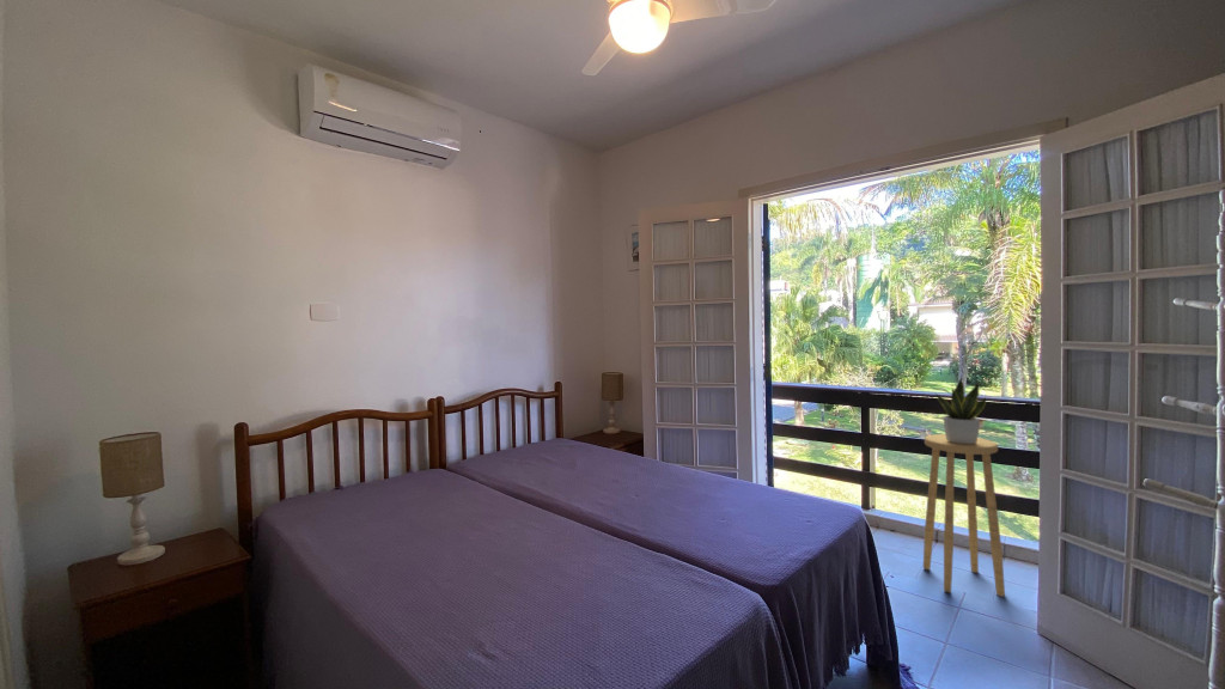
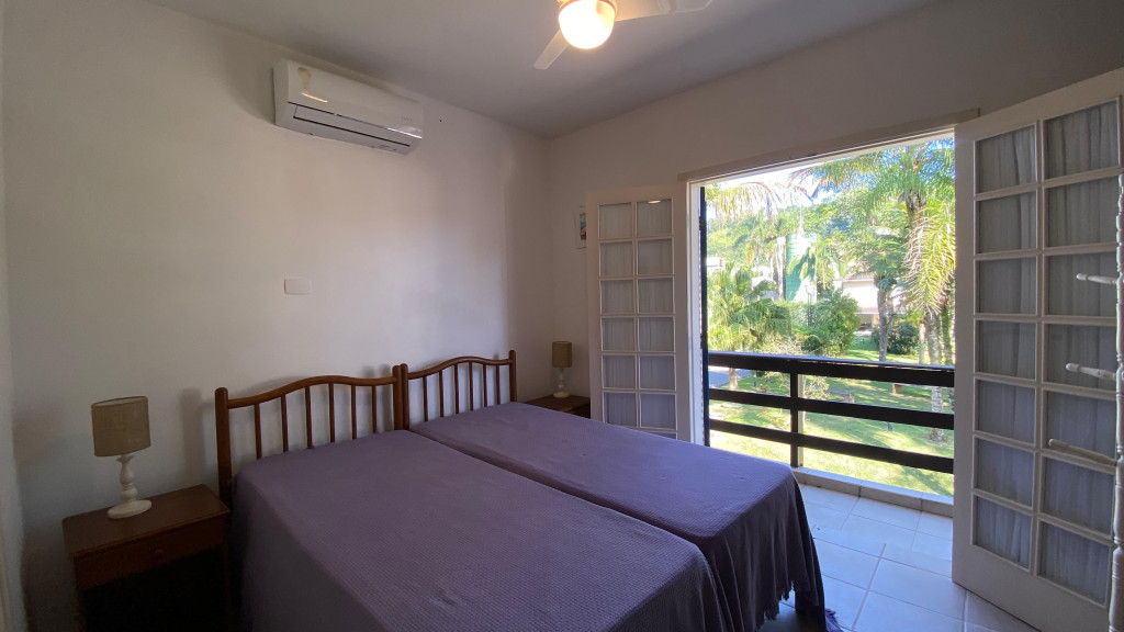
- potted plant (959, 408)
- stool (952, 511)
